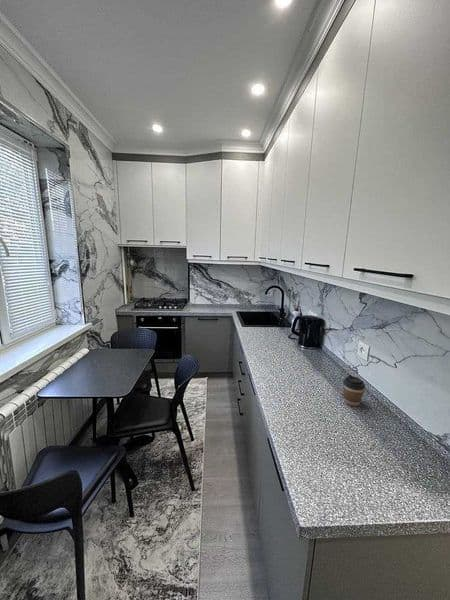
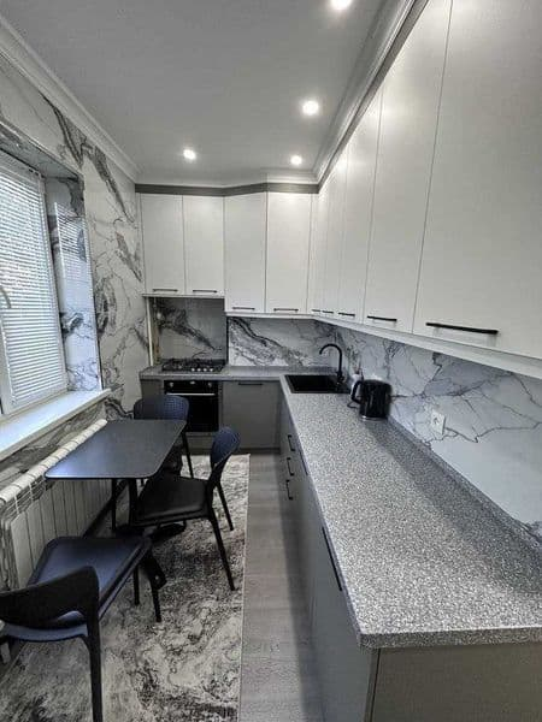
- coffee cup (353, 389)
